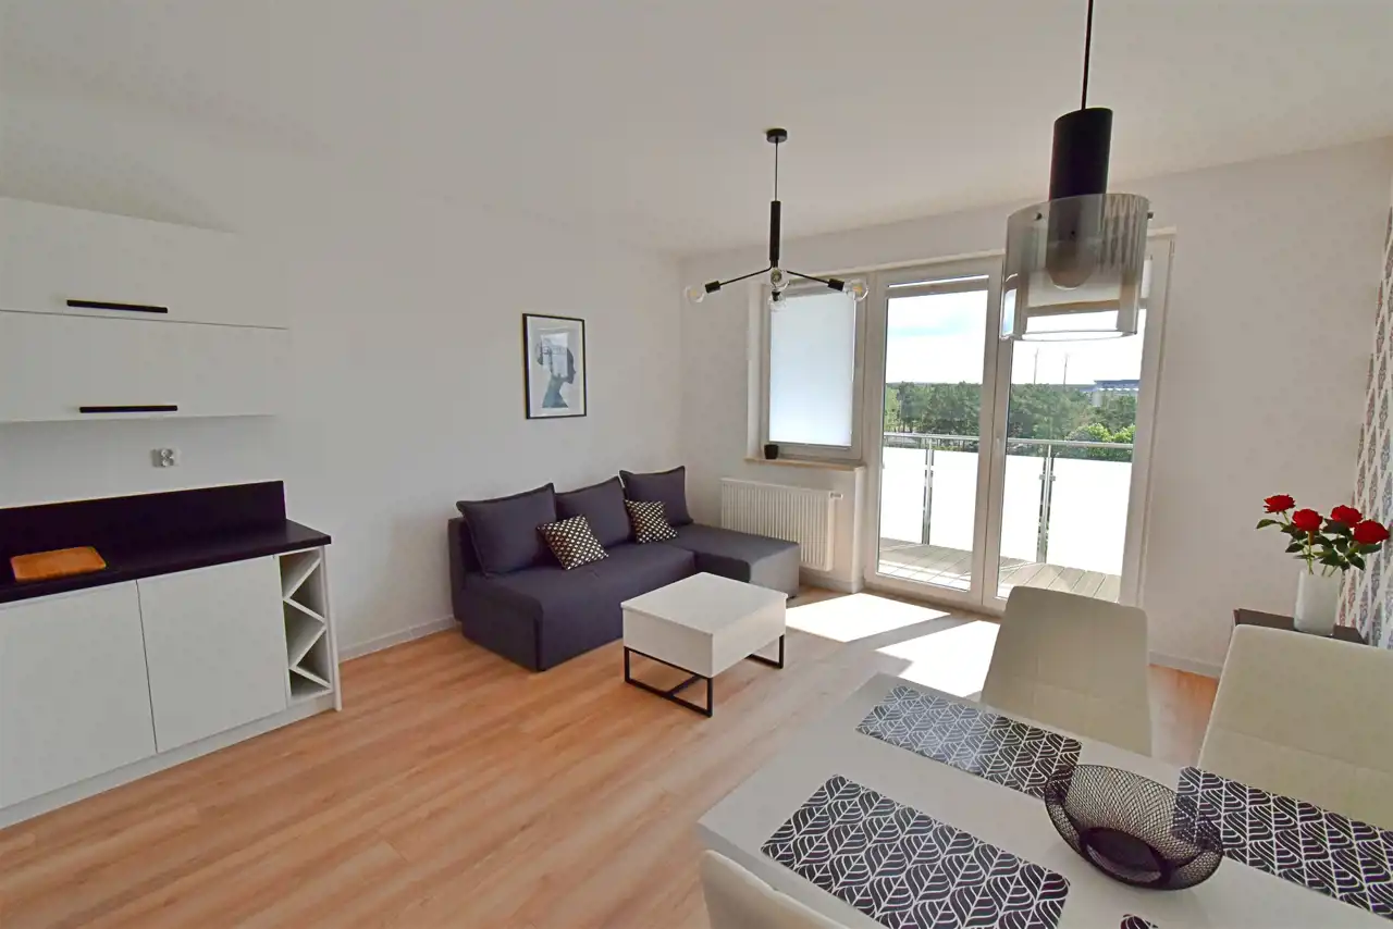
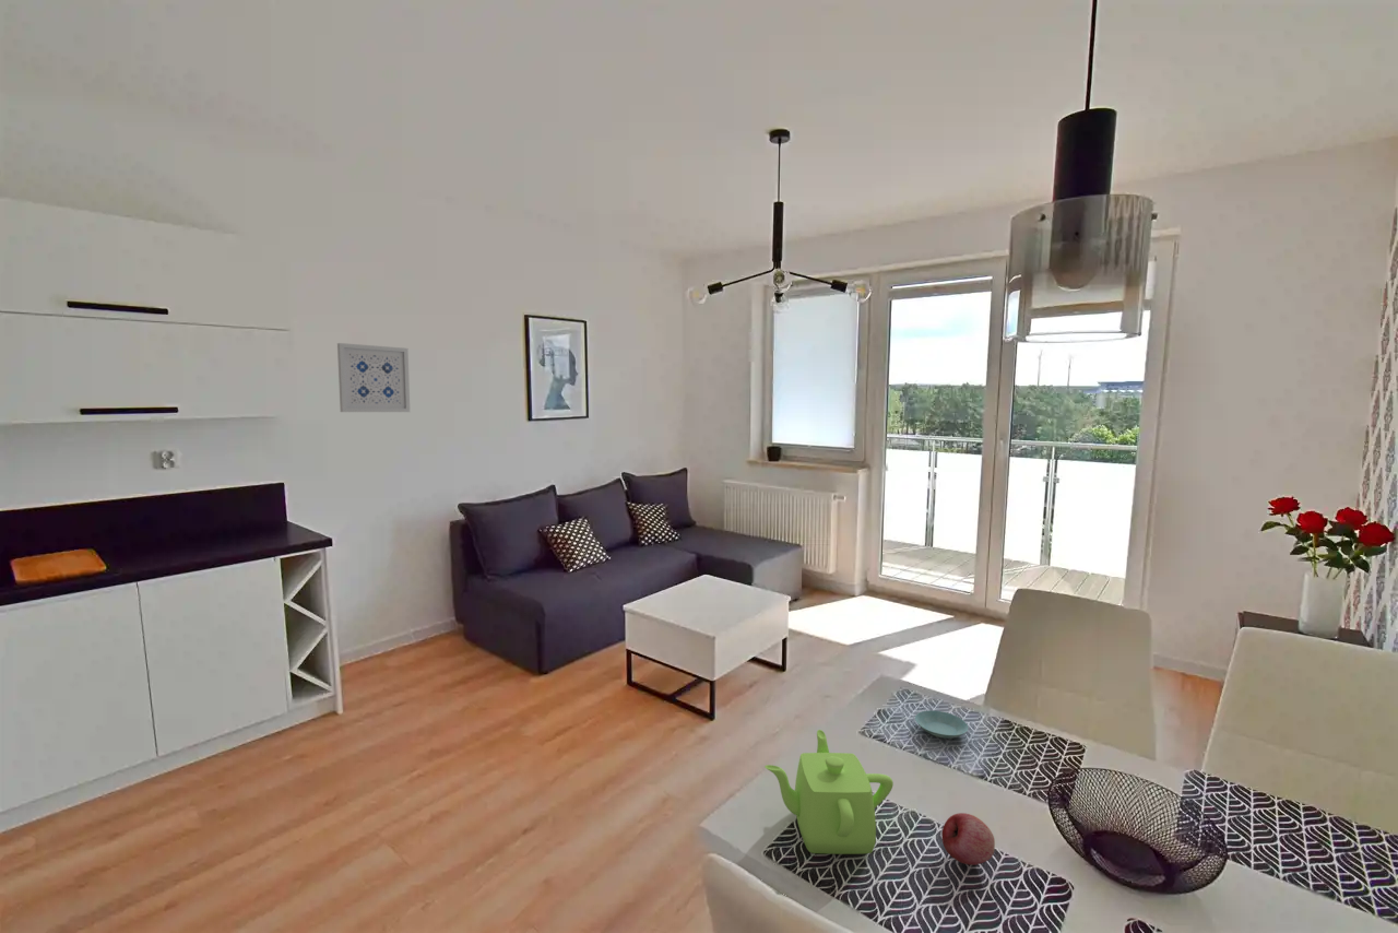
+ fruit (968, 839)
+ saucer (940, 727)
+ wall art (375, 379)
+ teapot (827, 792)
